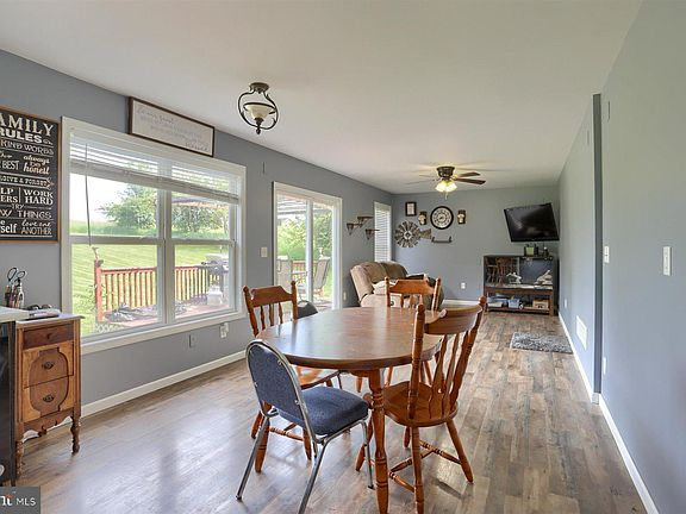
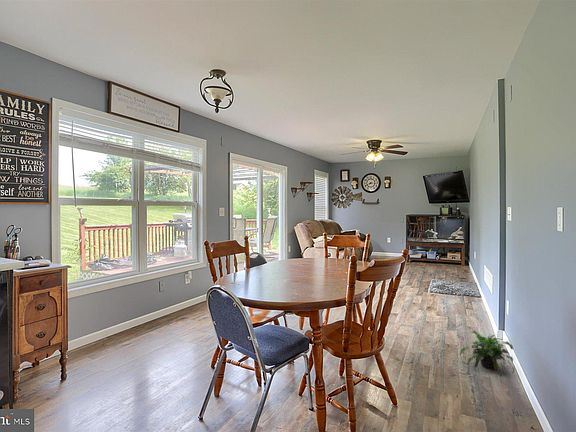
+ potted plant (485, 348)
